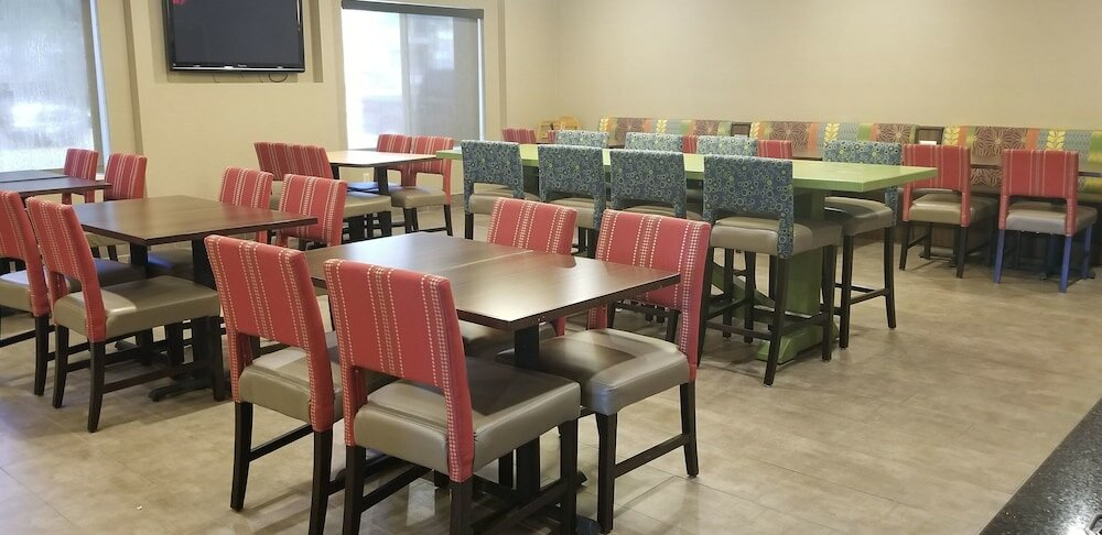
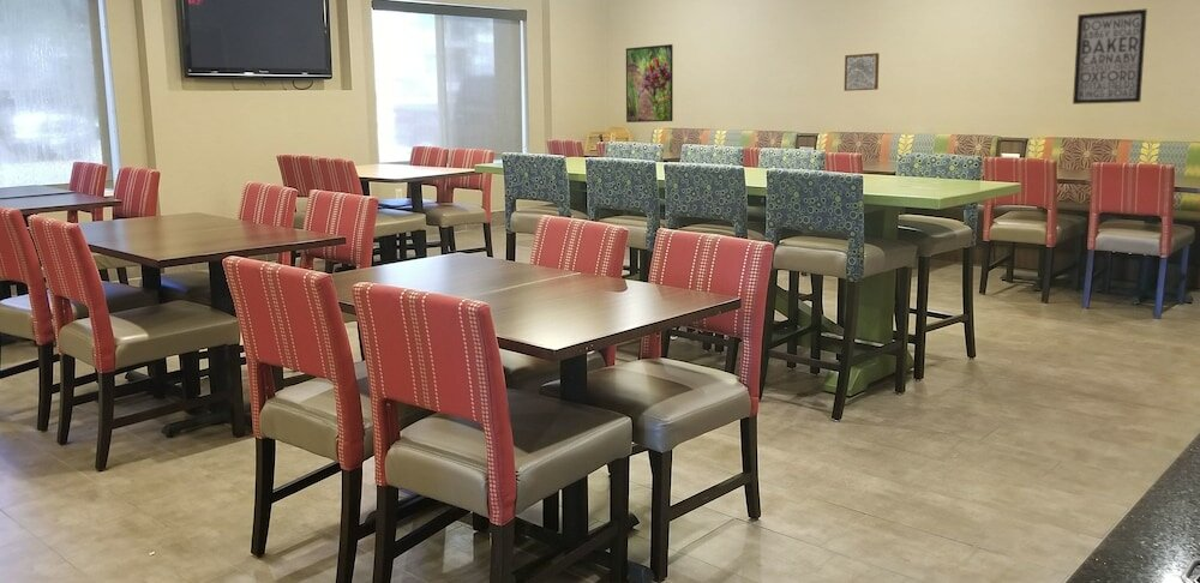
+ wall art (1109, 58)
+ wall art (860, 72)
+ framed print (648, 84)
